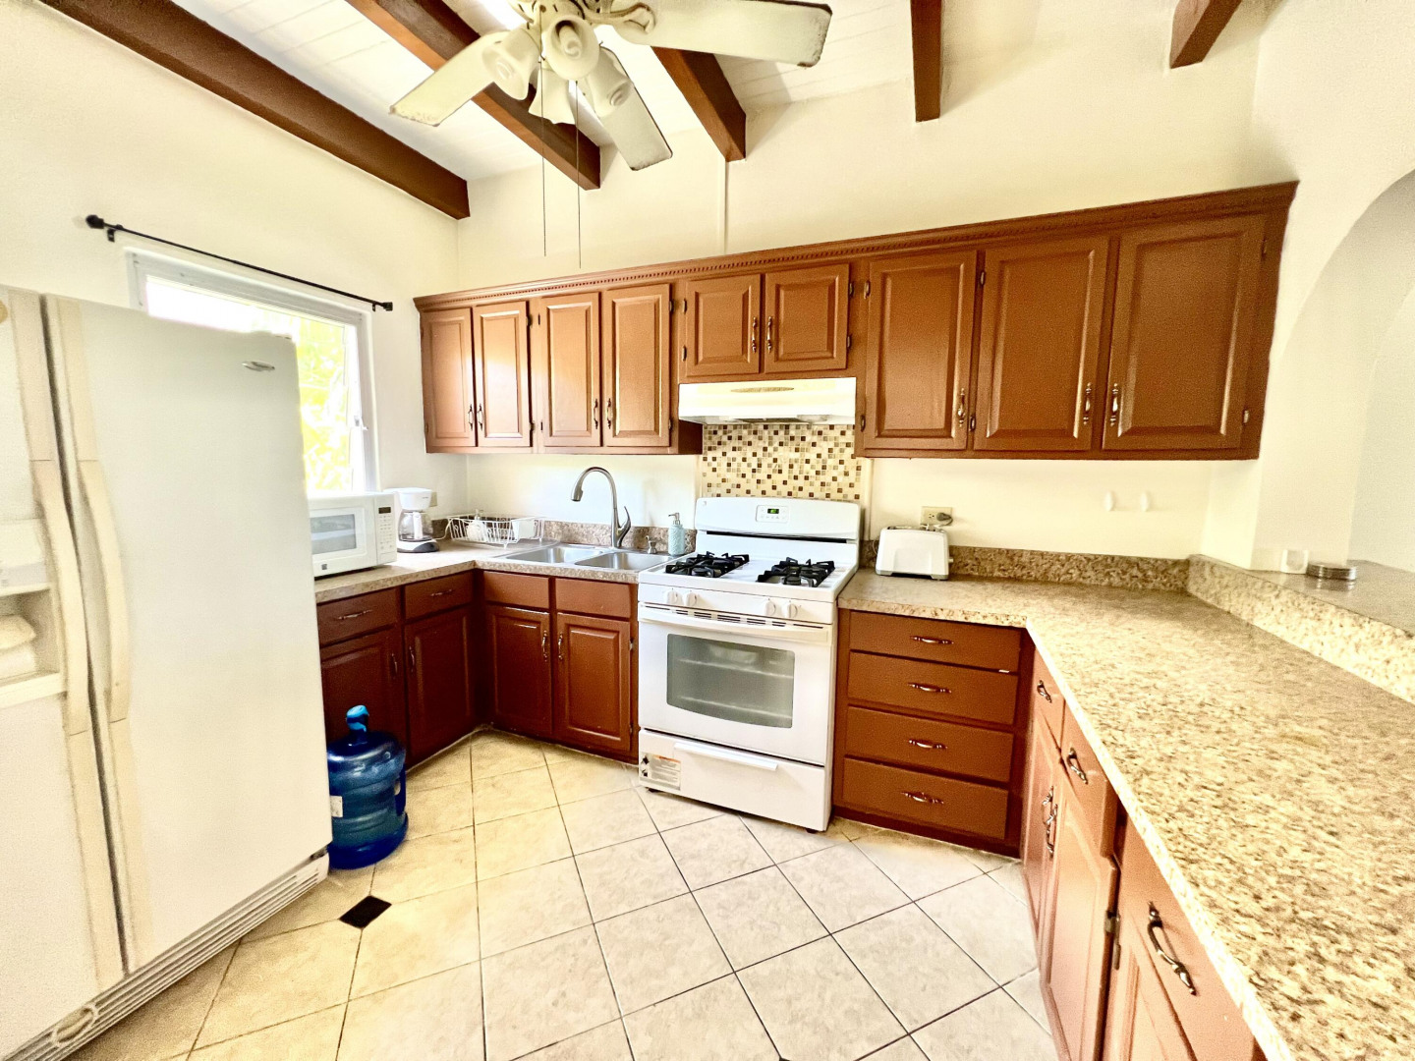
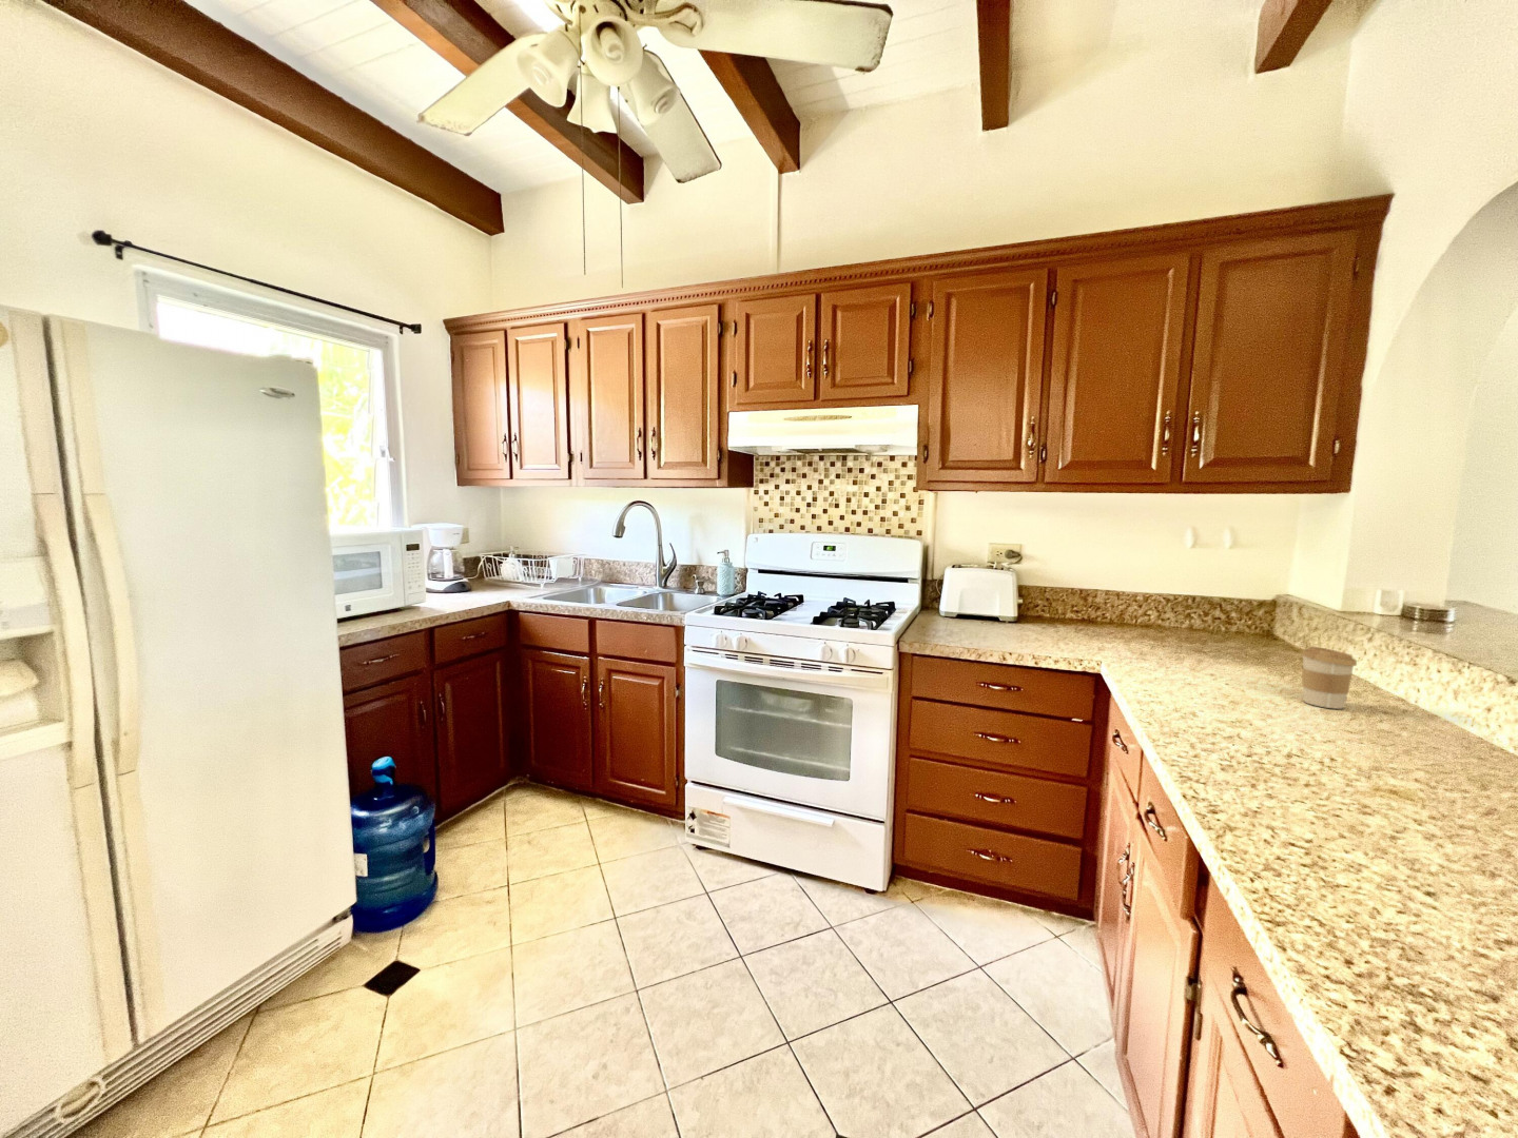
+ coffee cup (1326, 675)
